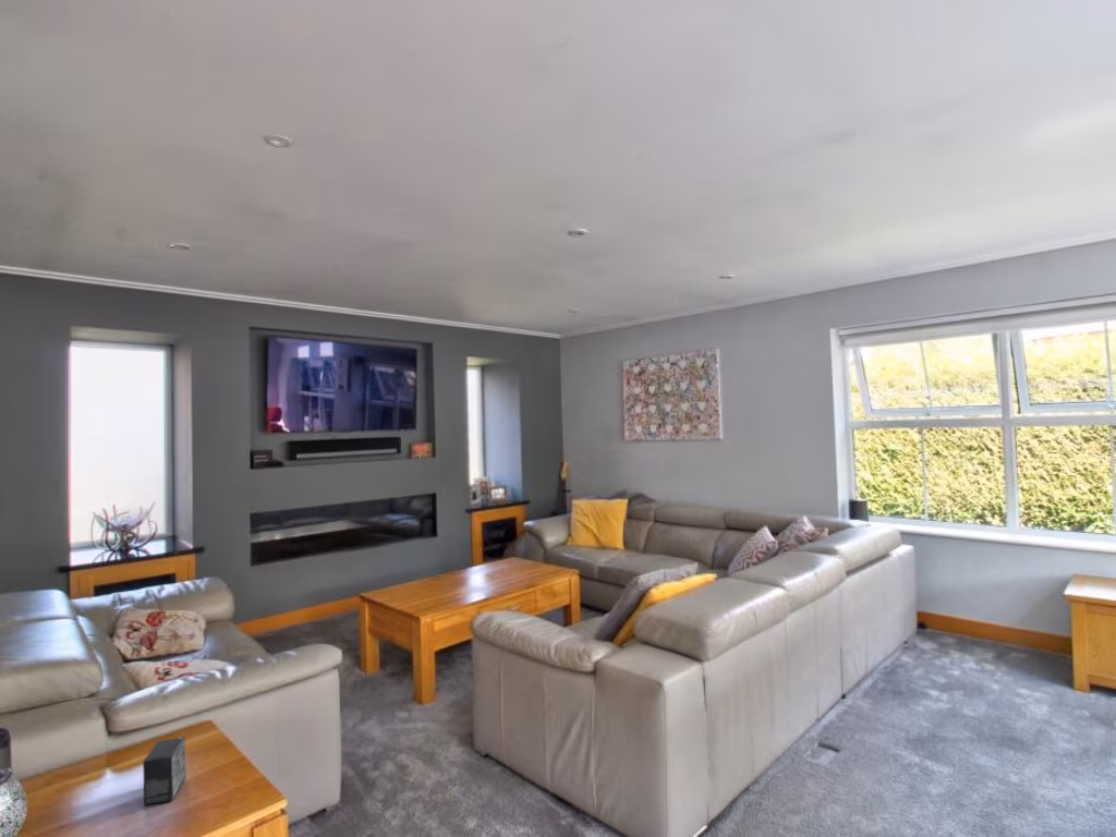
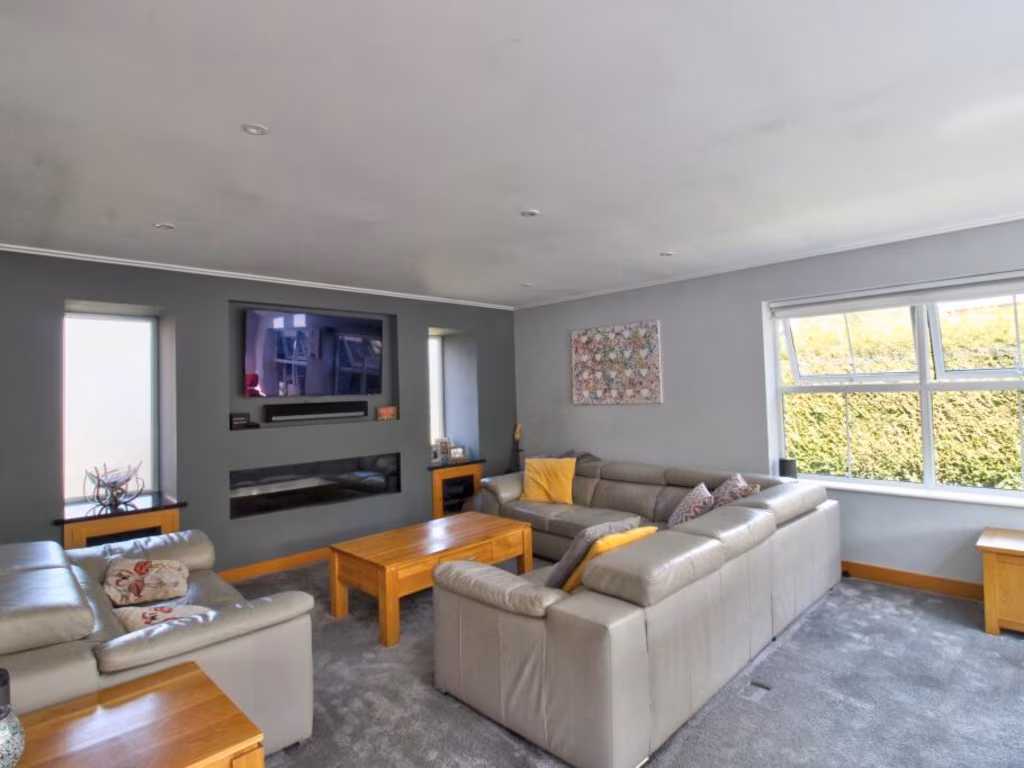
- small box (165, 769)
